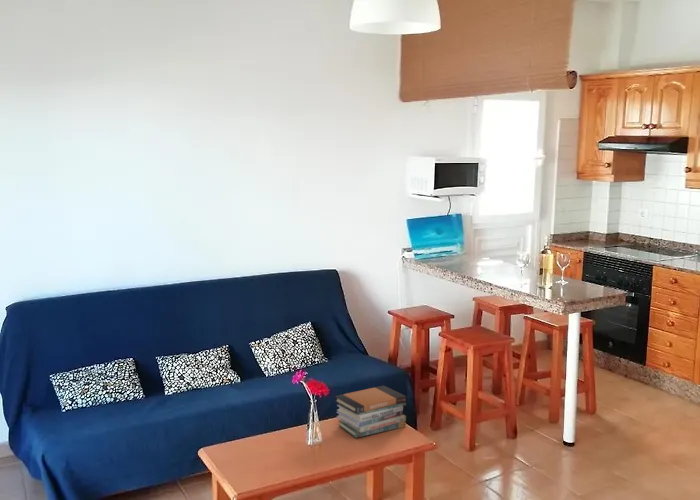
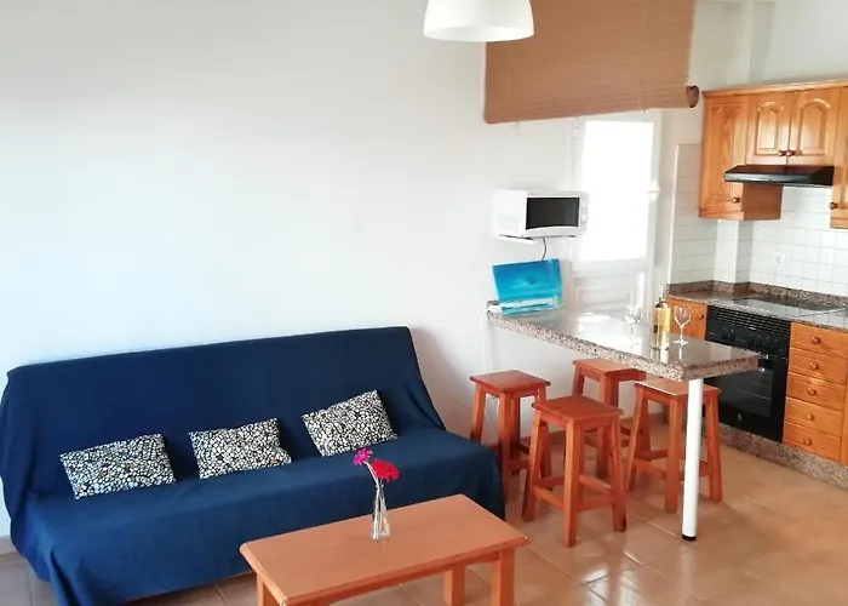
- book stack (370, 411)
